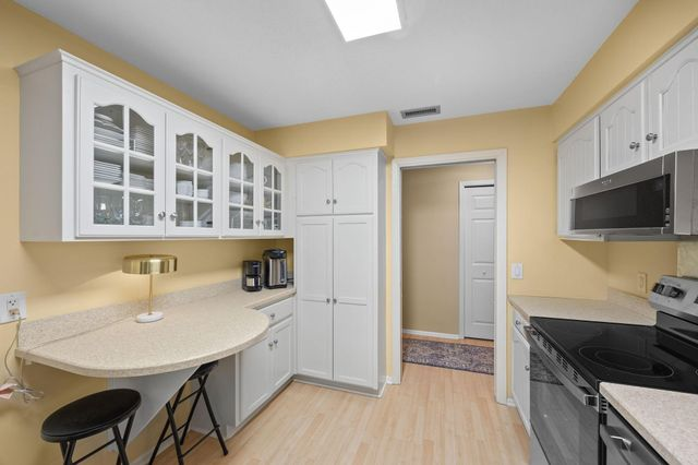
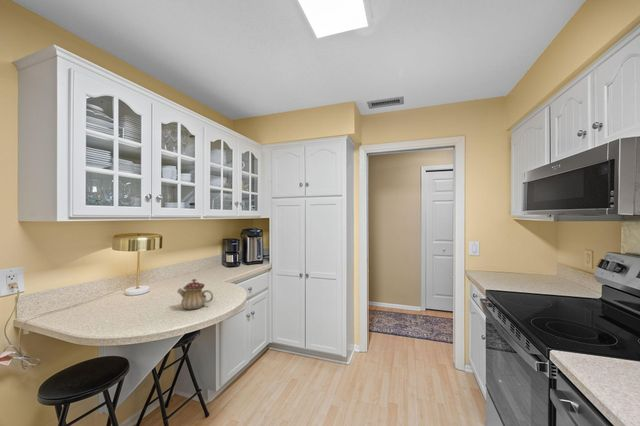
+ teapot (195, 292)
